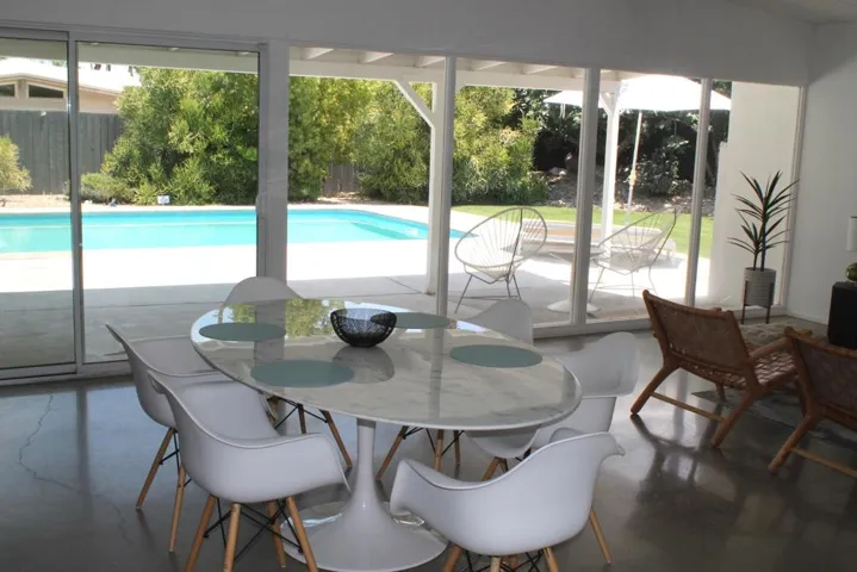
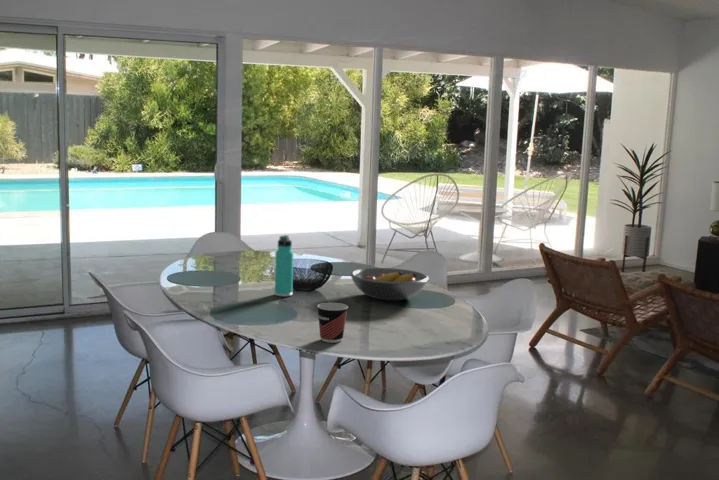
+ cup (332, 322)
+ thermos bottle (284, 265)
+ fruit bowl (389, 283)
